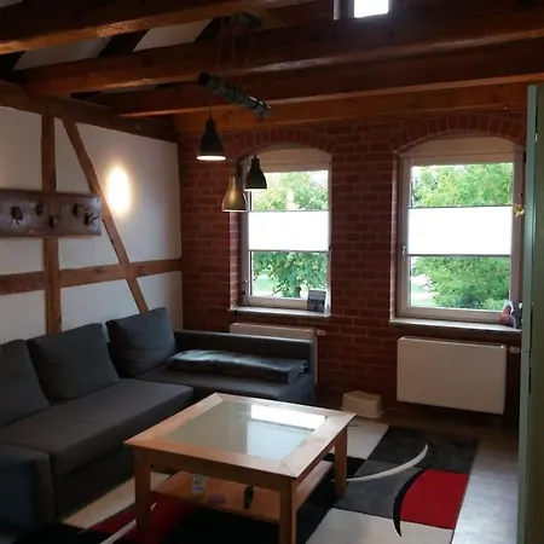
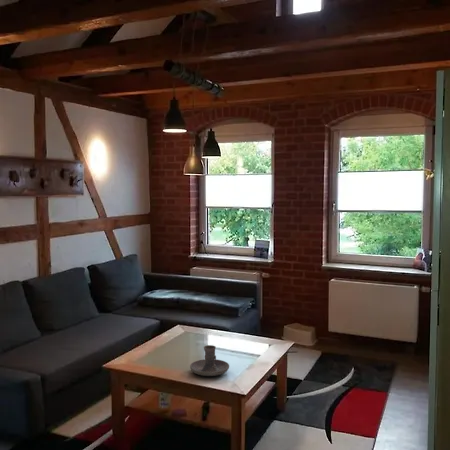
+ candle holder (210, 358)
